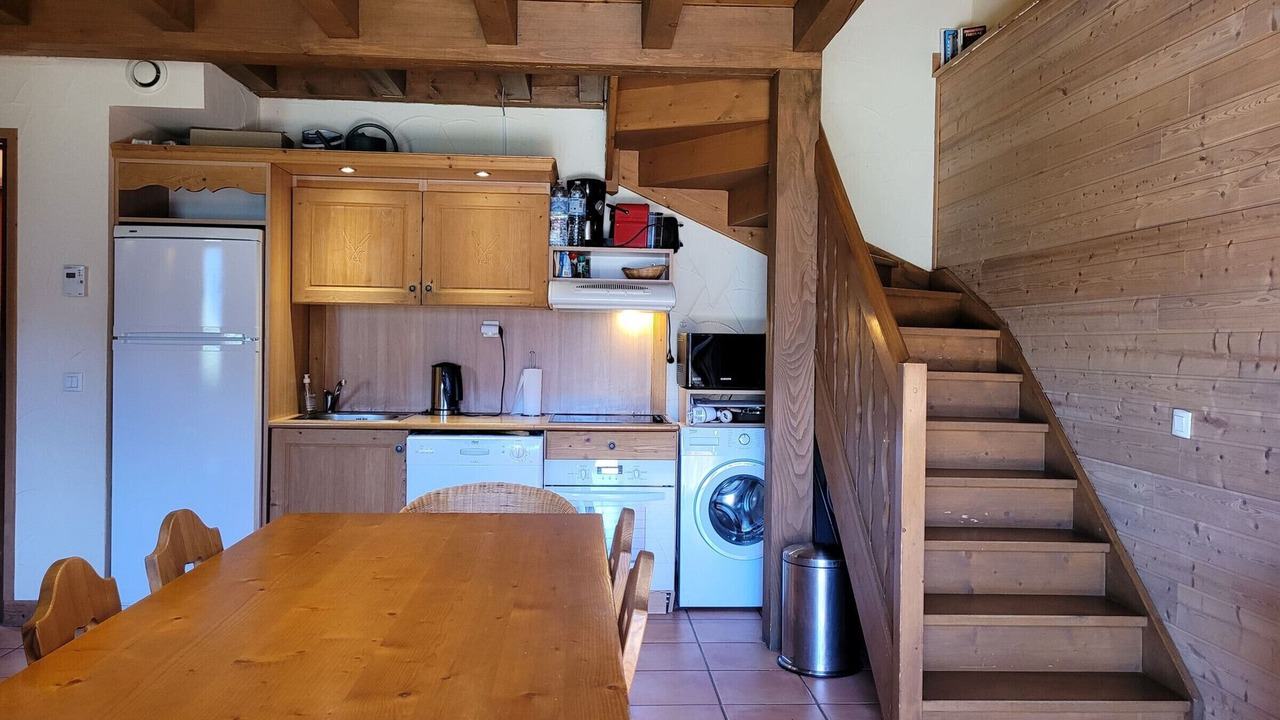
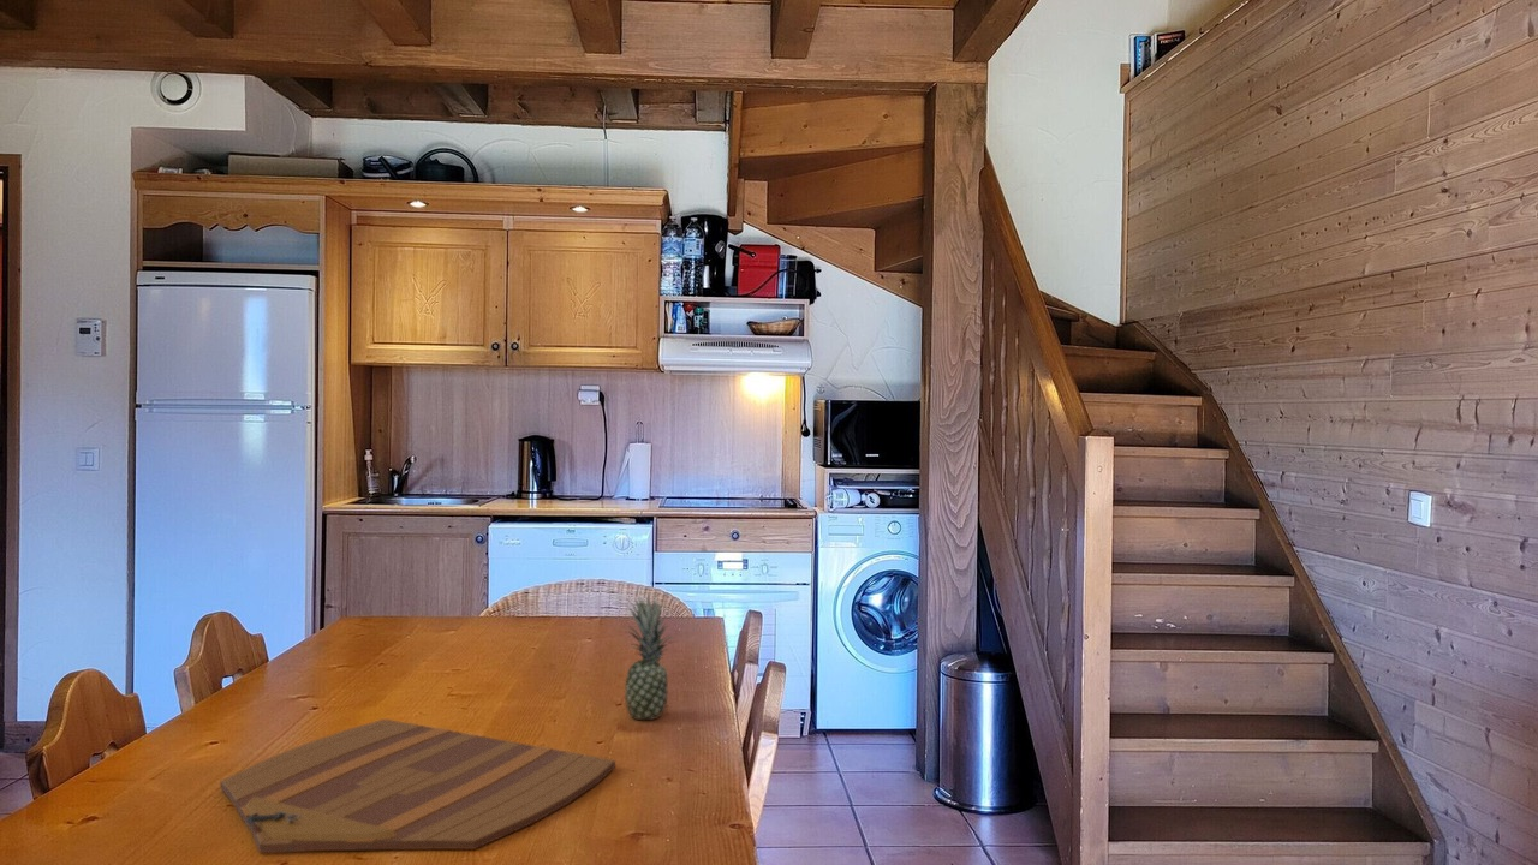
+ cutting board (393, 781)
+ fruit (648, 654)
